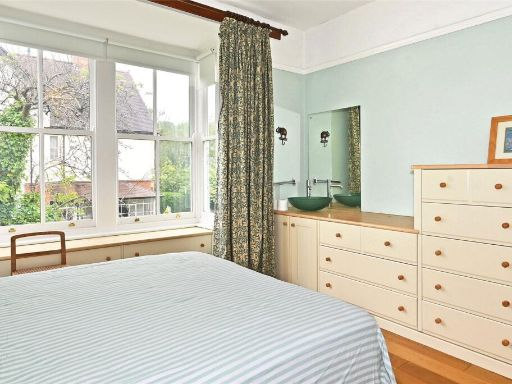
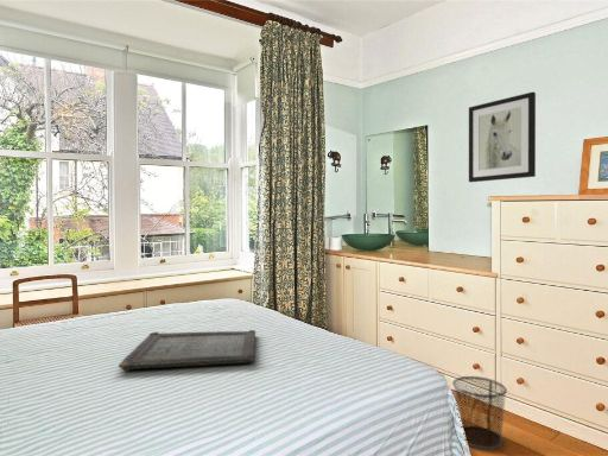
+ wall art (500, 139)
+ waste bin (479, 411)
+ serving tray (196, 347)
